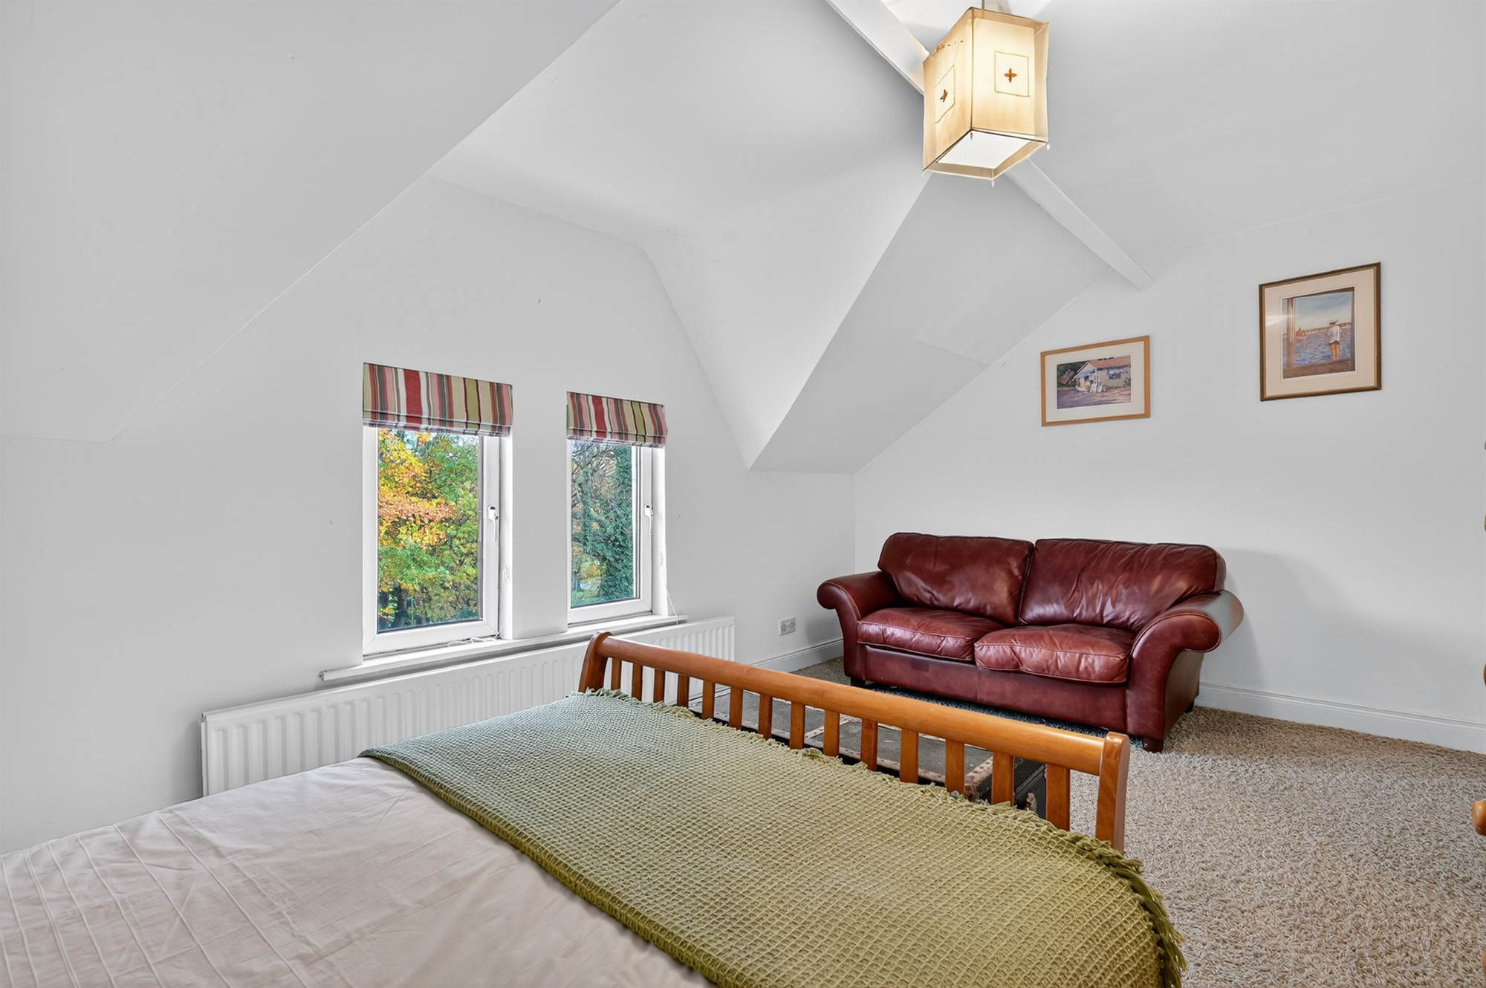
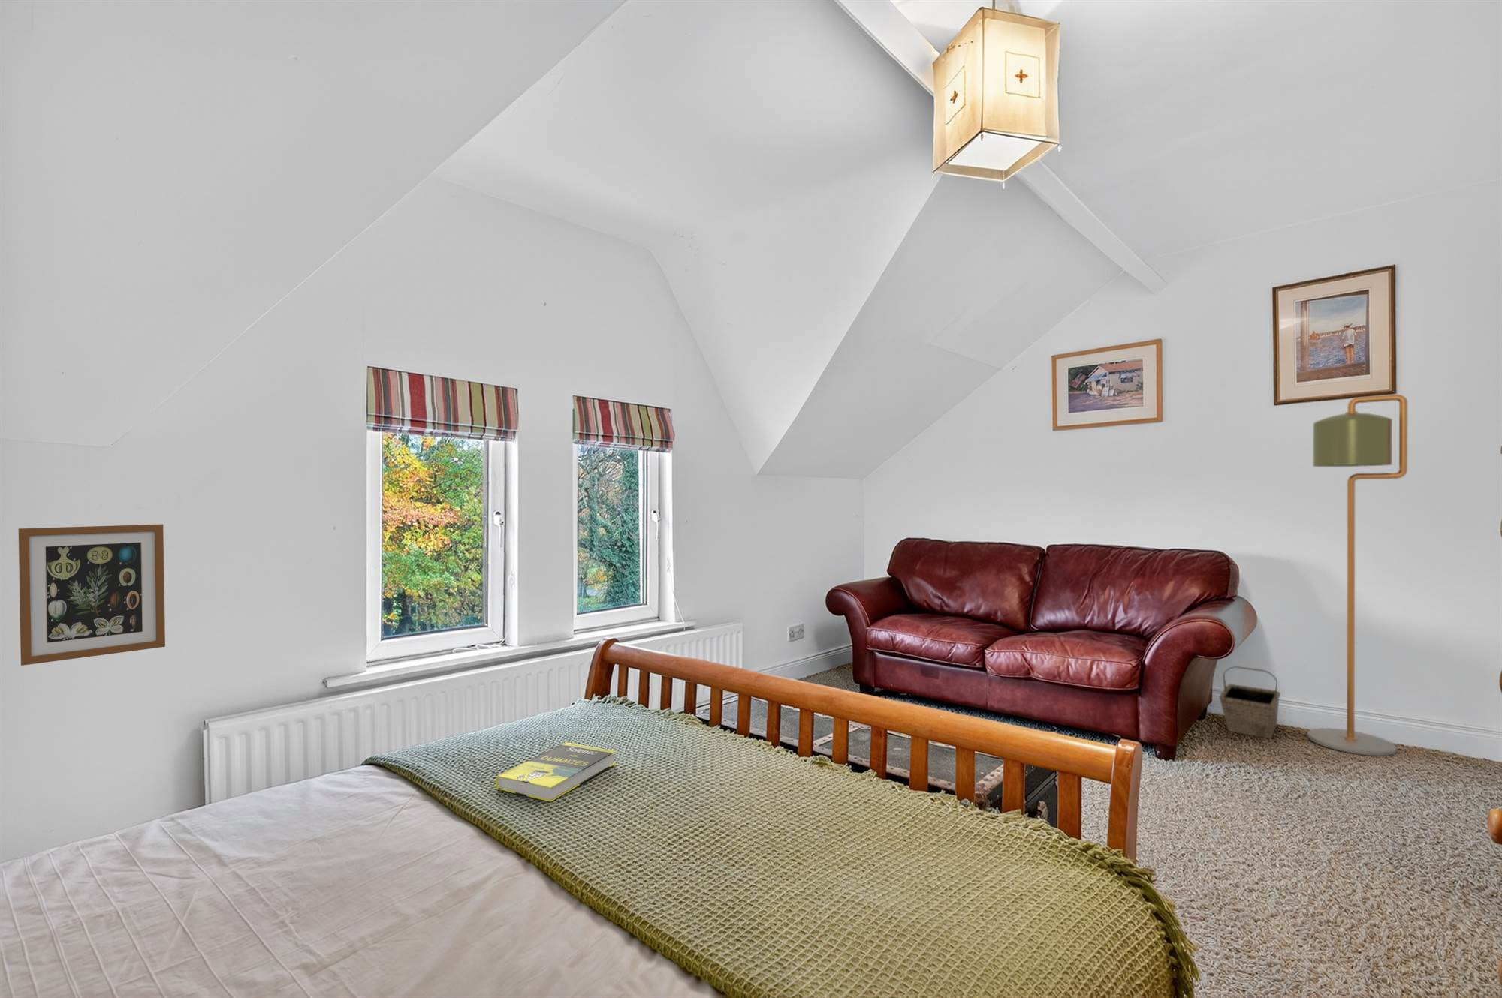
+ floor lamp (1354, 571)
+ wall art (96, 590)
+ basket (1250, 698)
+ book (558, 770)
